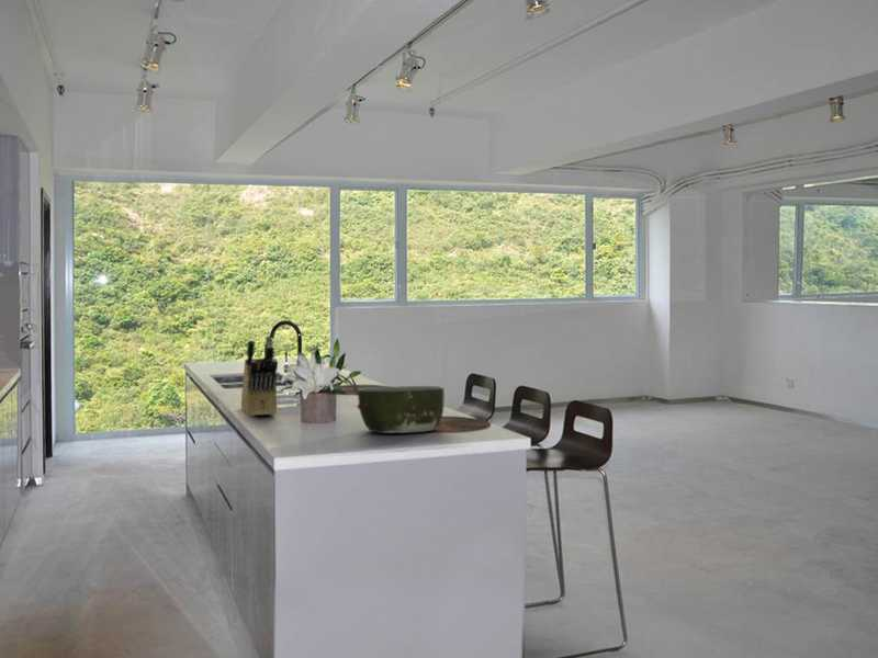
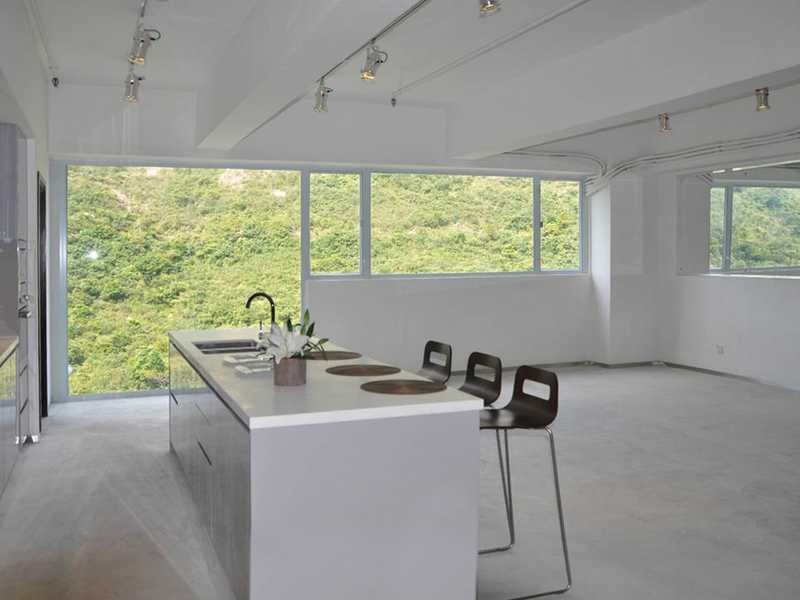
- knife block (259, 374)
- bowl (402, 409)
